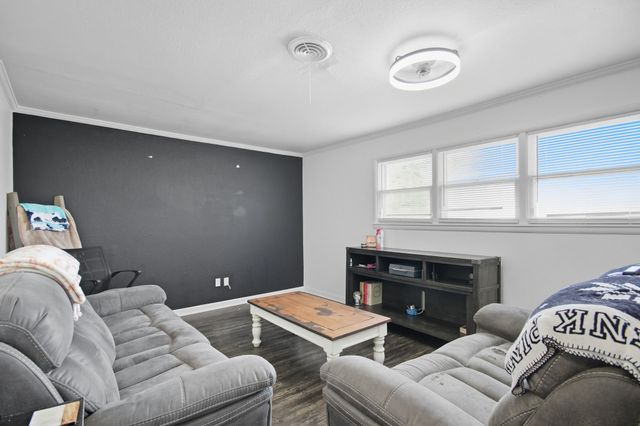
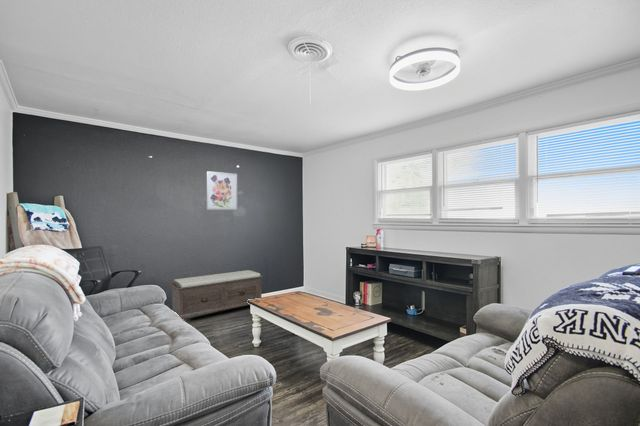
+ bench (219, 294)
+ wall art (222, 191)
